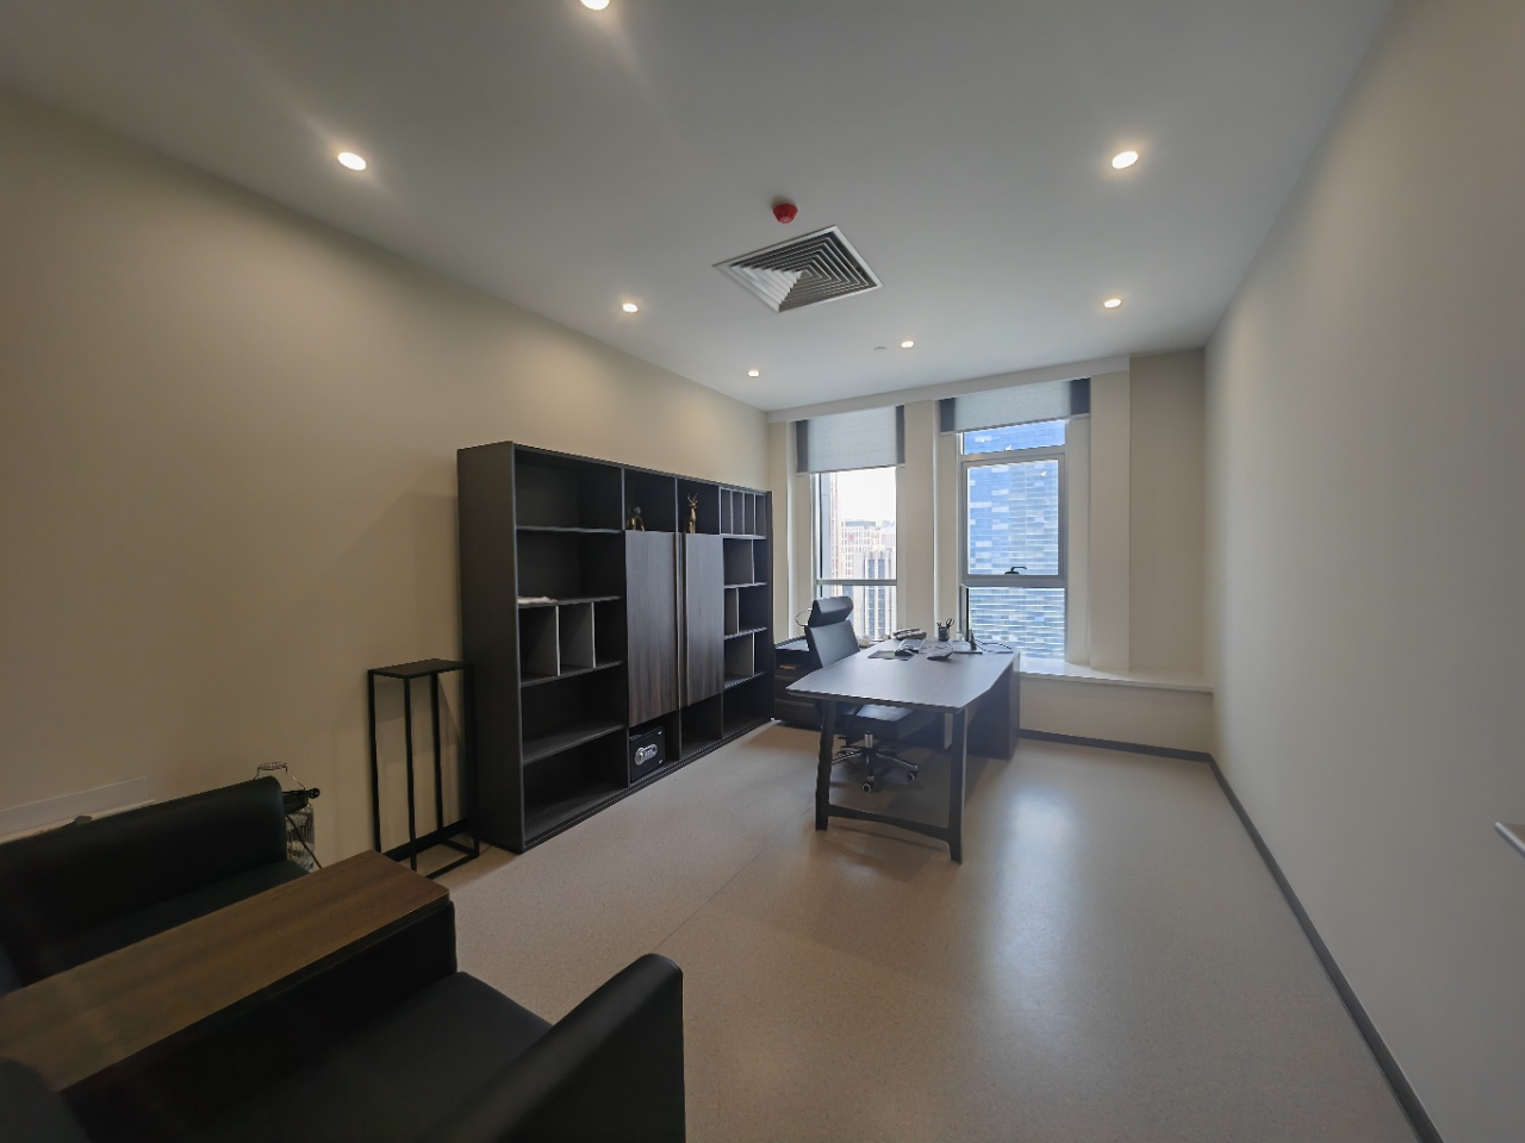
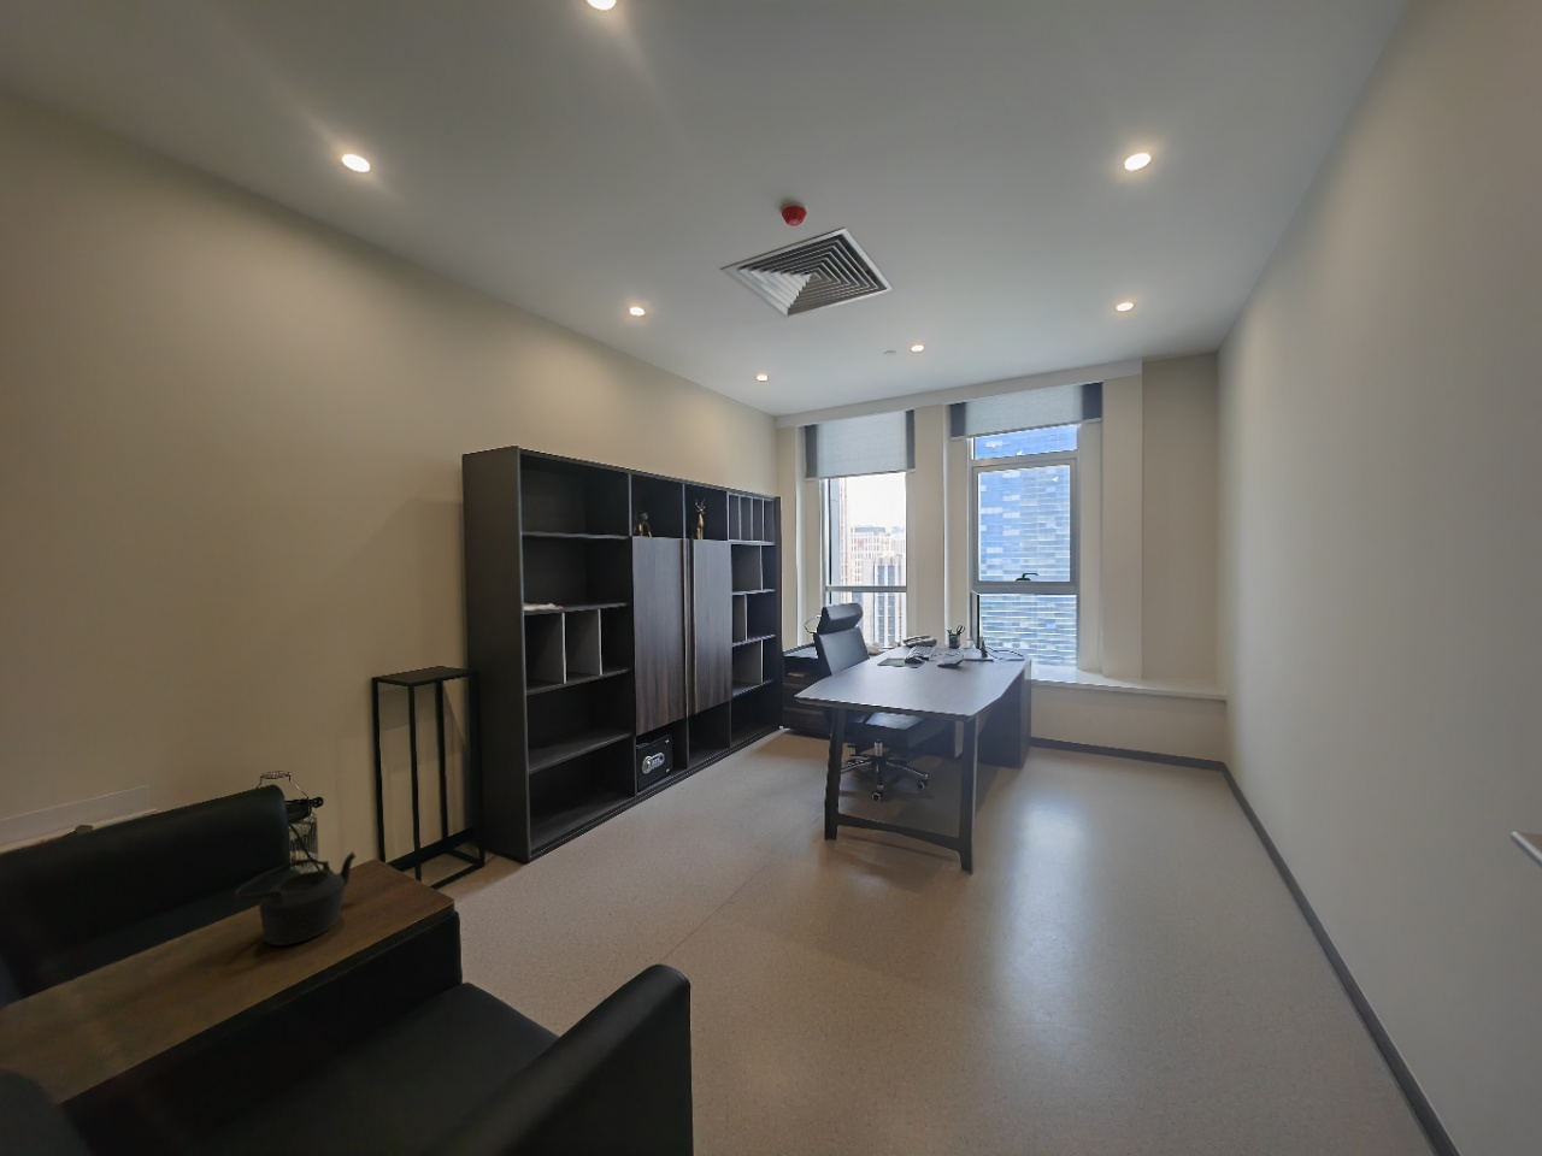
+ teapot (305, 897)
